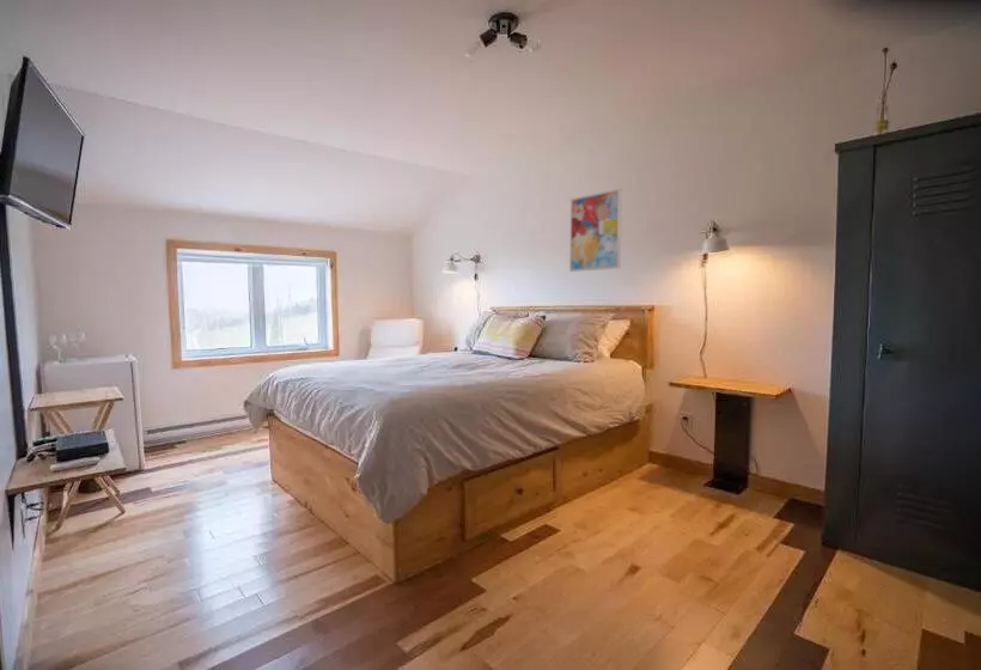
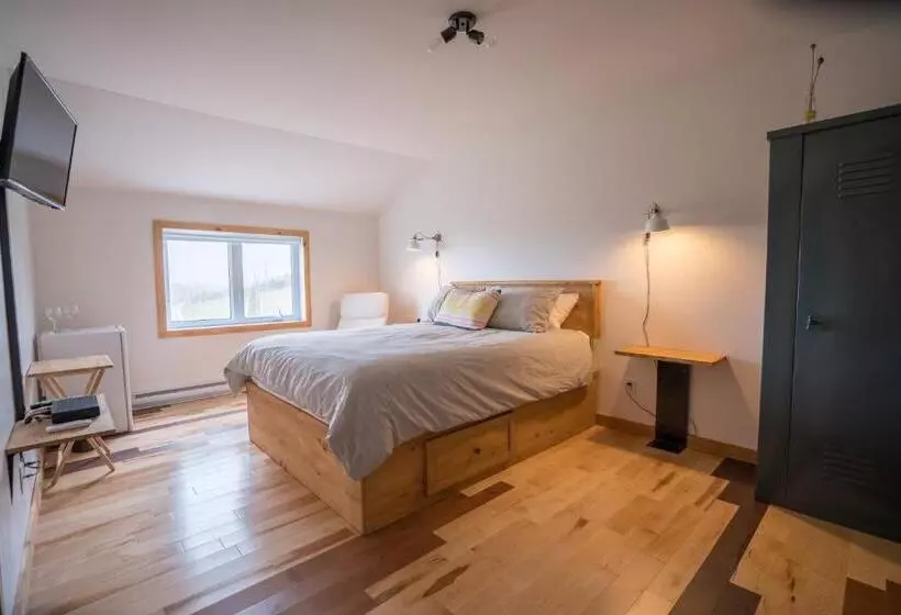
- wall art (593, 232)
